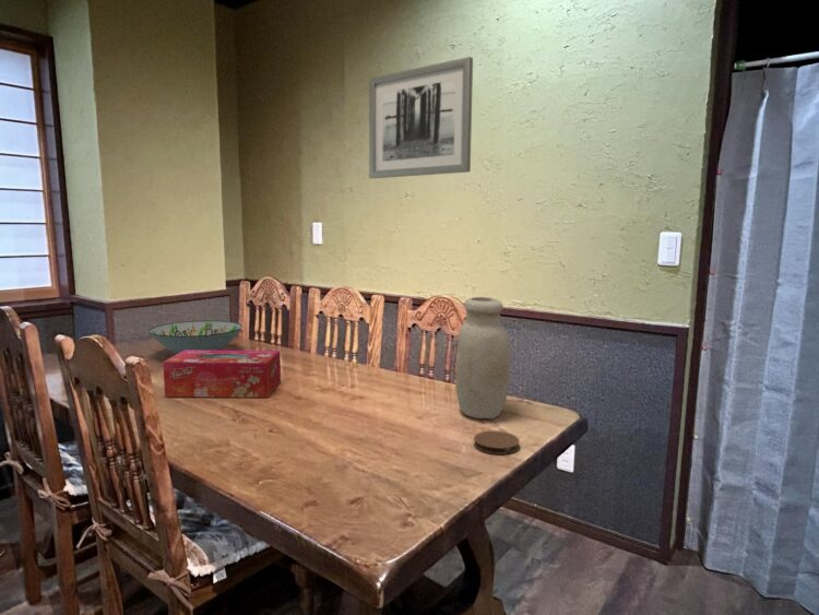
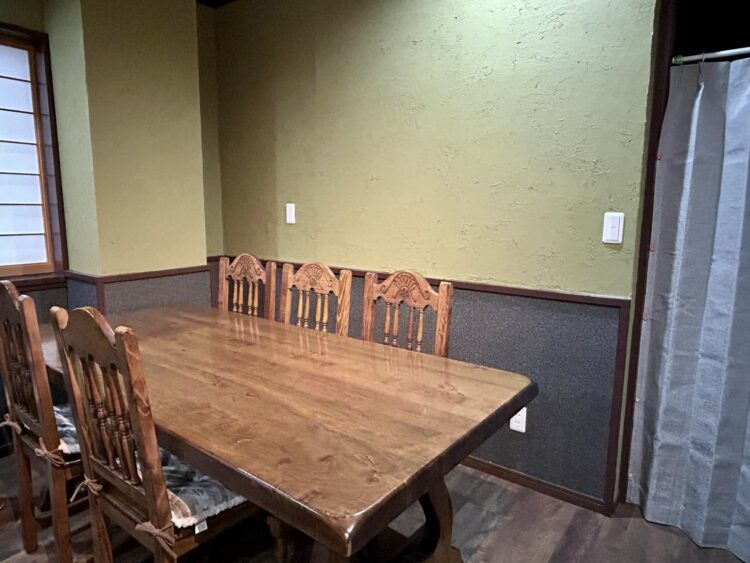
- coaster (496, 441)
- jar (483, 356)
- wall art (416, 122)
- tissue box (224, 372)
- decorative bowl (197, 341)
